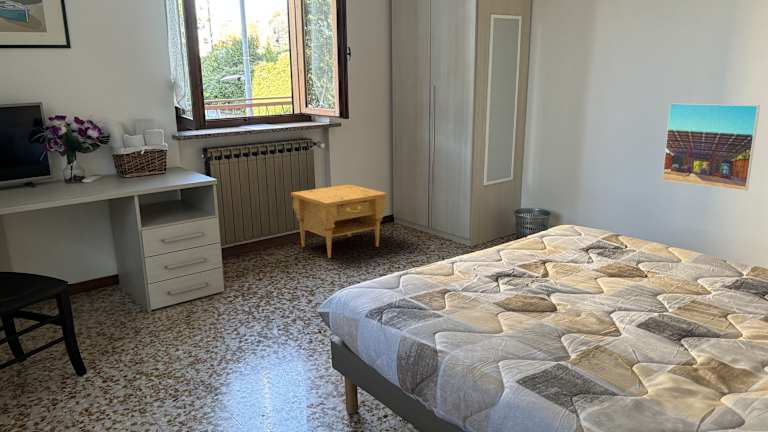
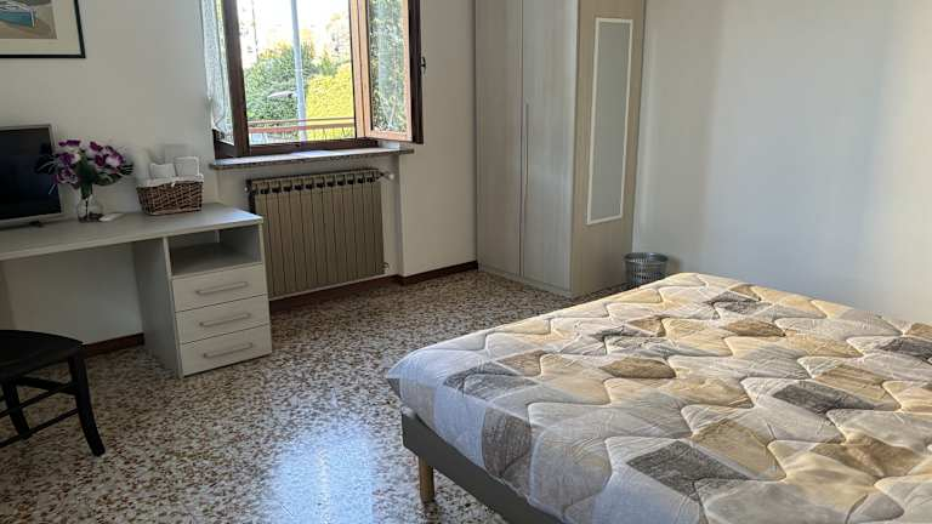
- nightstand (339, 220)
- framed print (707, 145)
